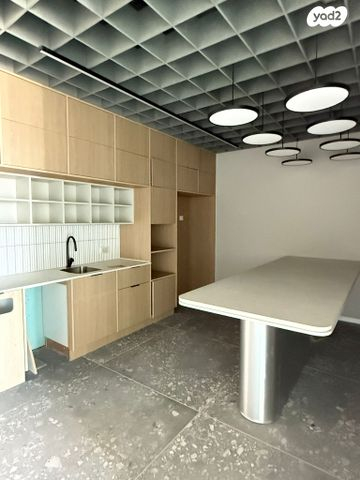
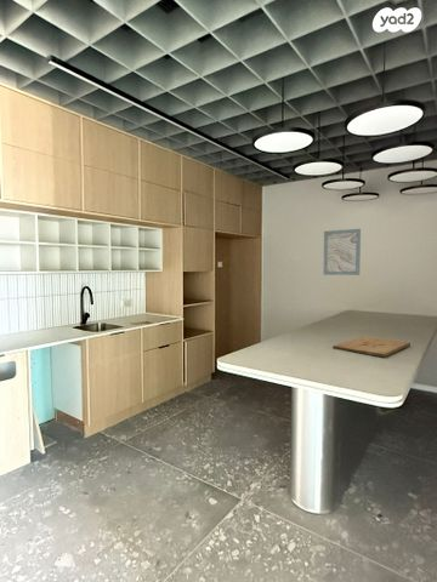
+ wall art (341, 252)
+ cutting board (371, 344)
